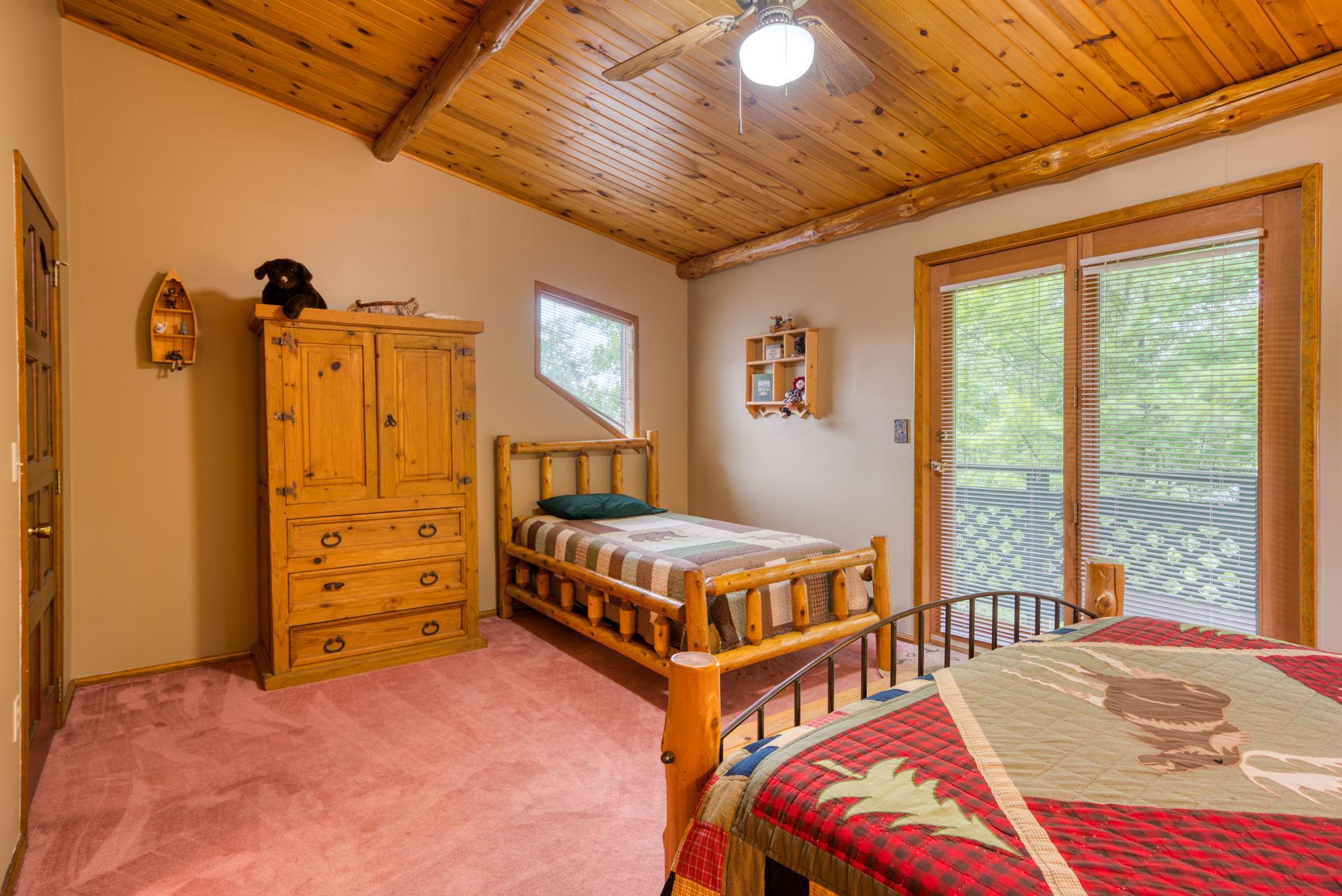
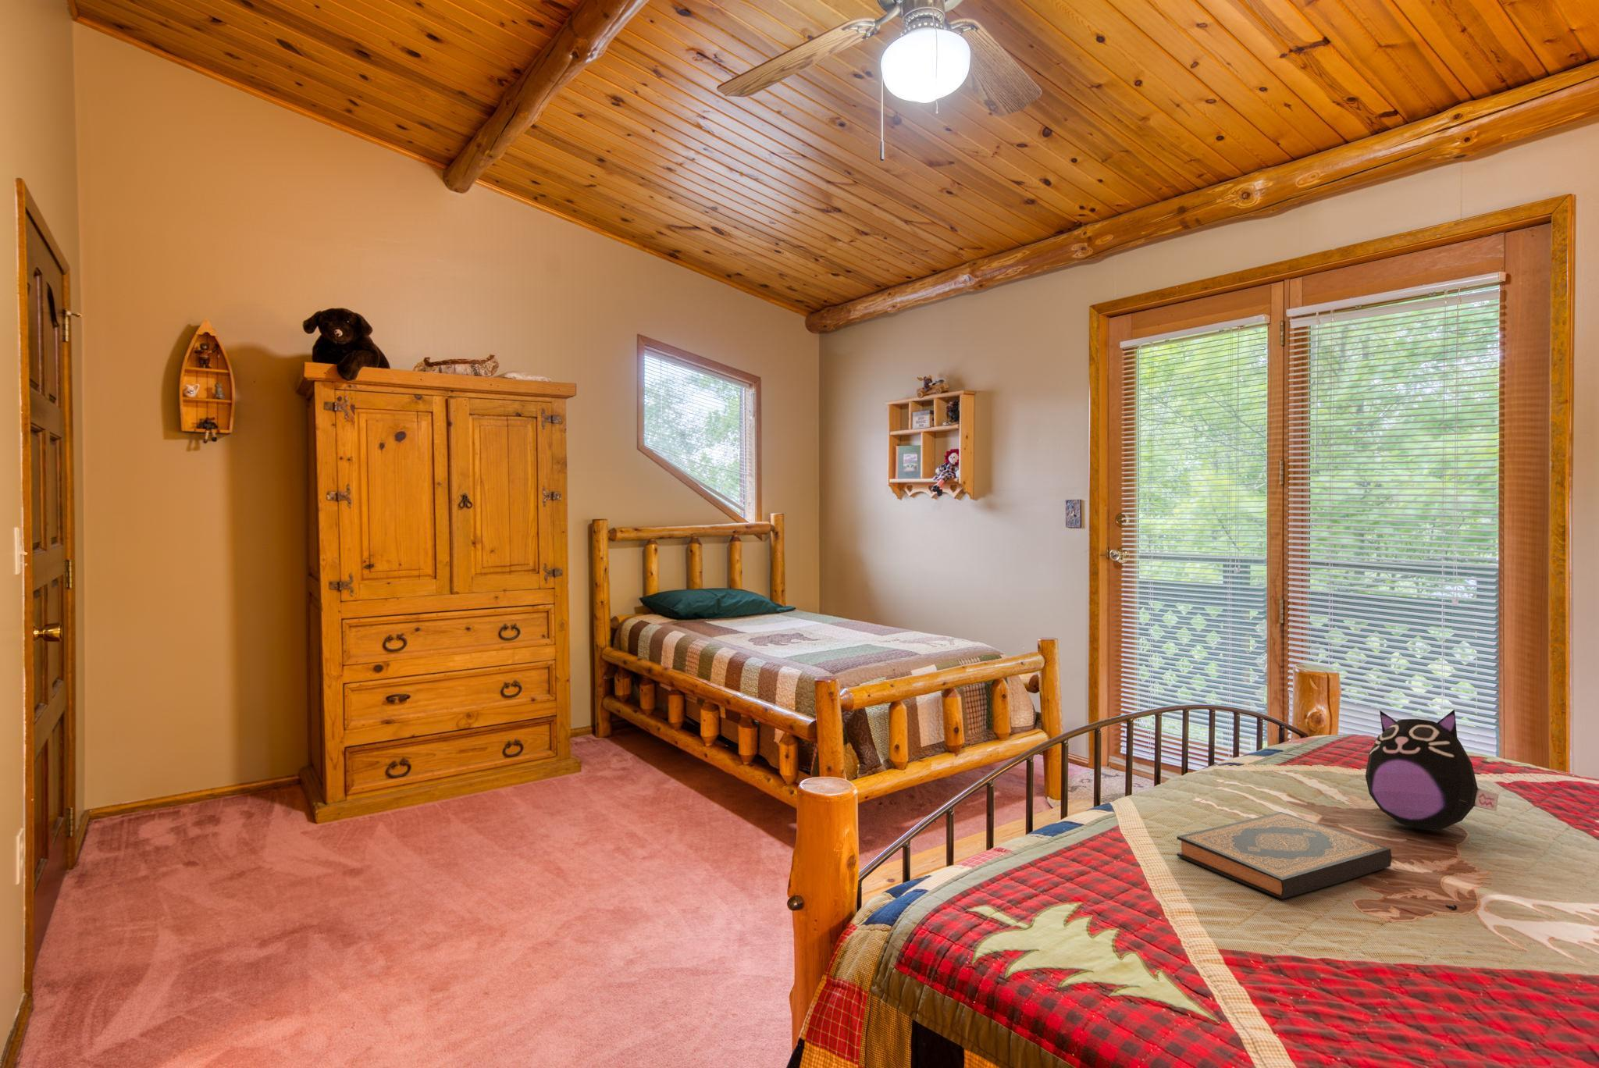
+ hardback book (1282, 852)
+ plush toy (1426, 766)
